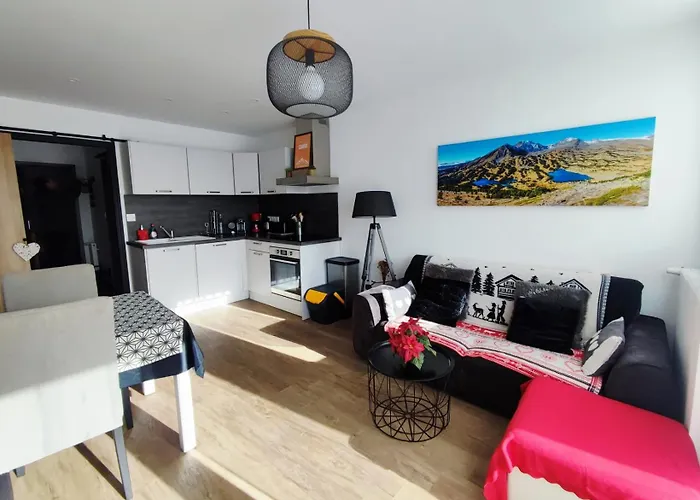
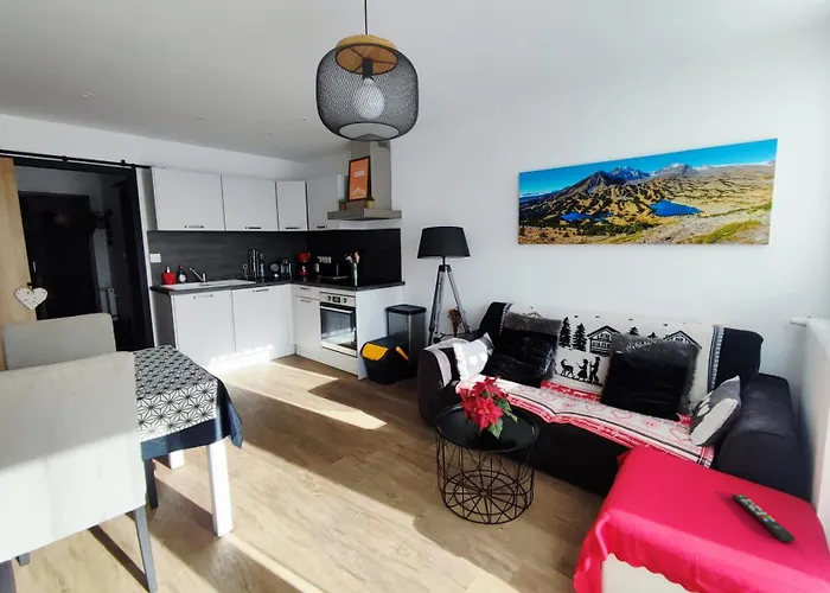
+ remote control (760, 515)
